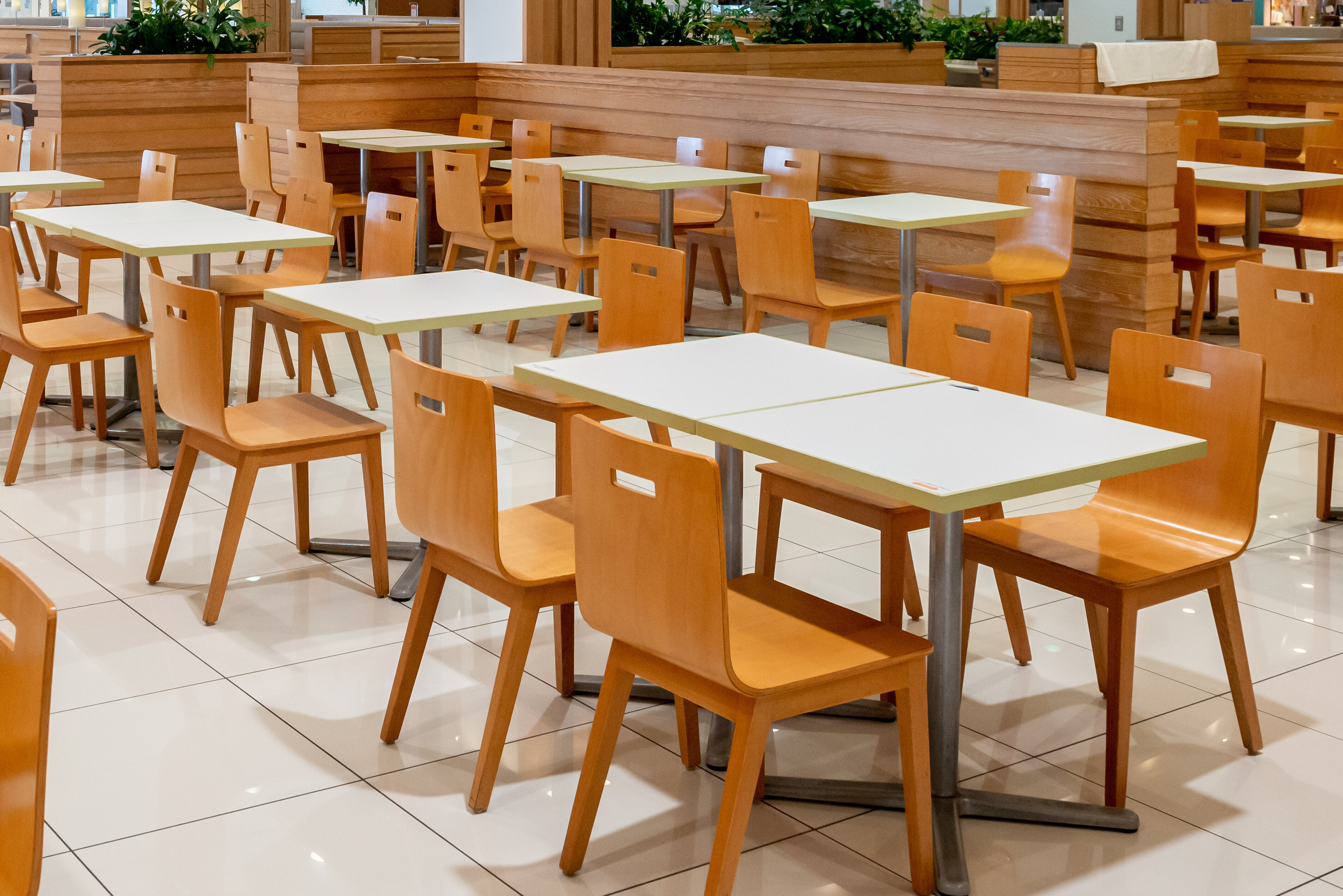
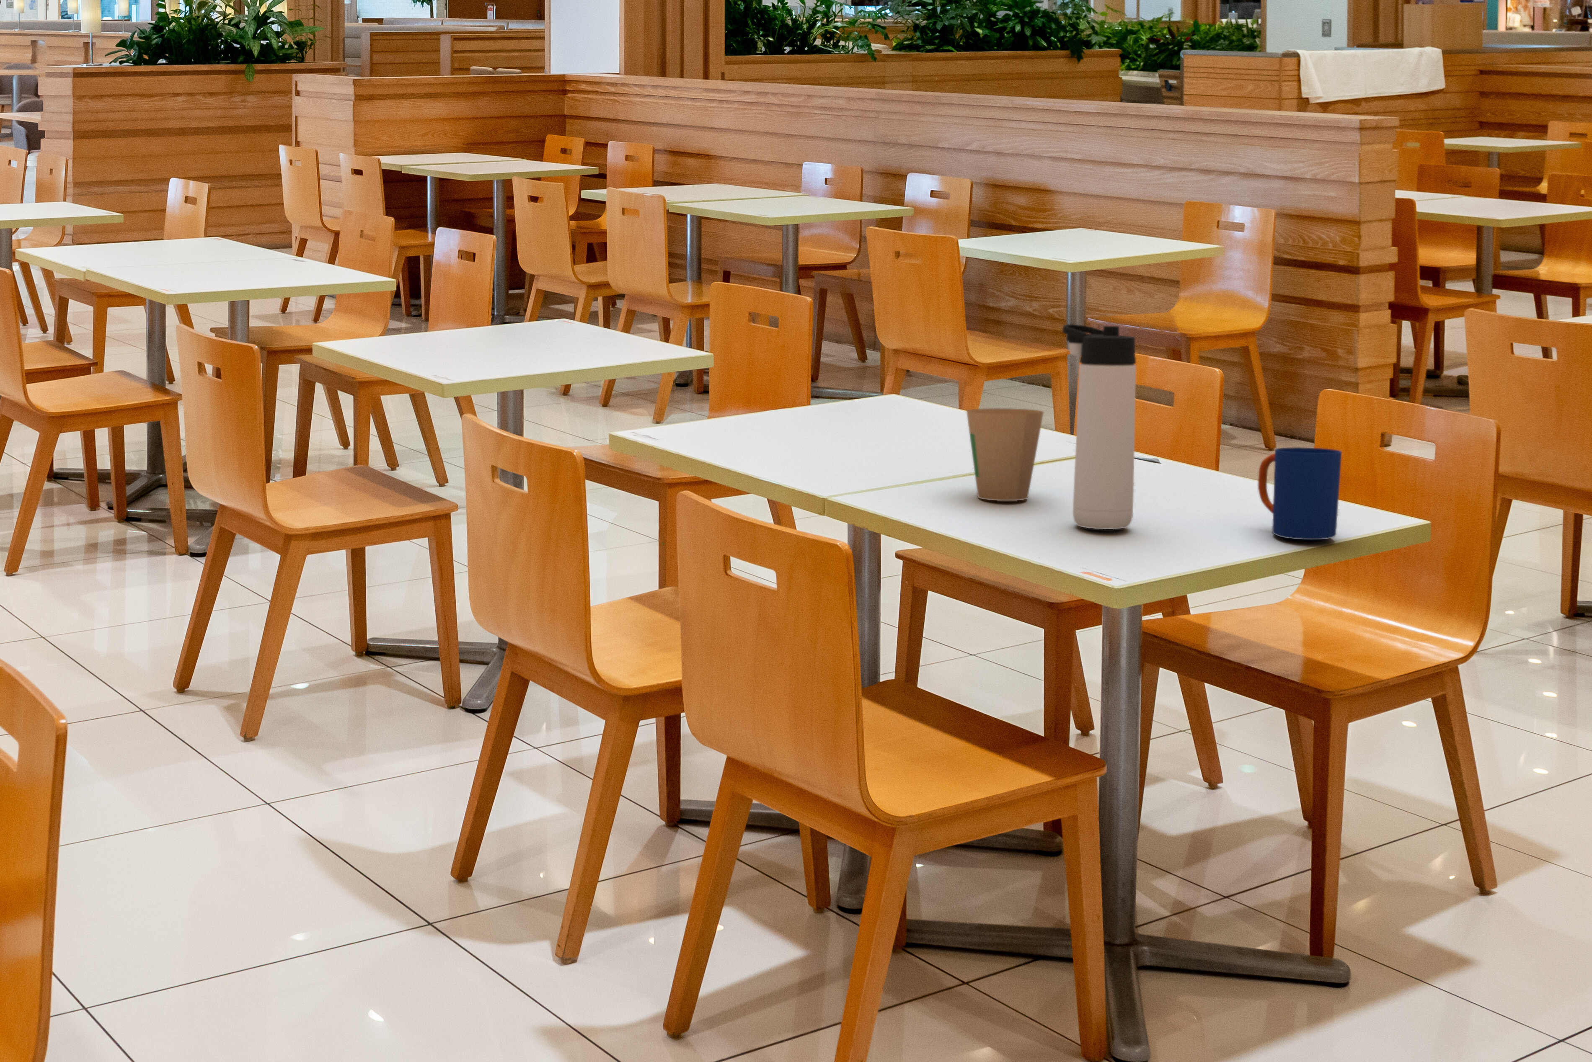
+ mug (1294, 492)
+ thermos bottle (1095, 426)
+ paper cup (1004, 454)
